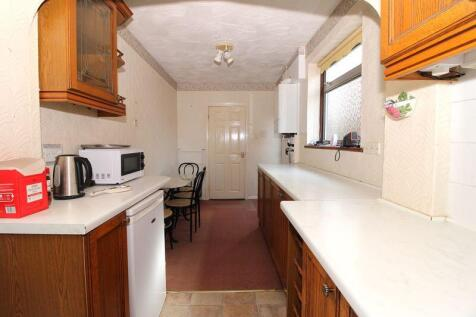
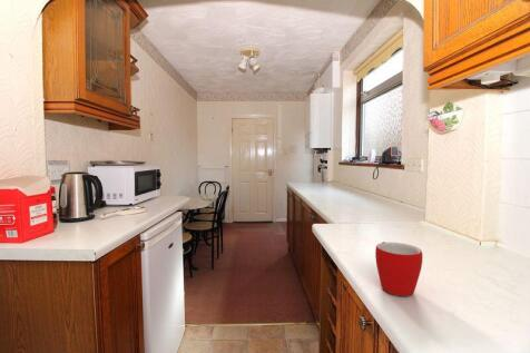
+ mug (393, 266)
